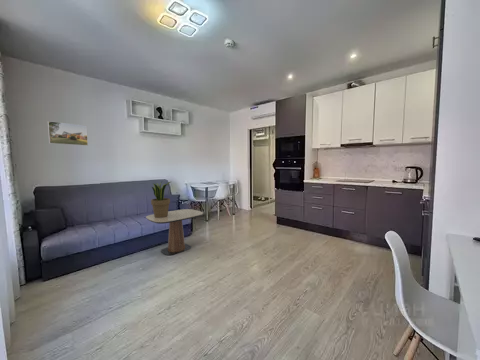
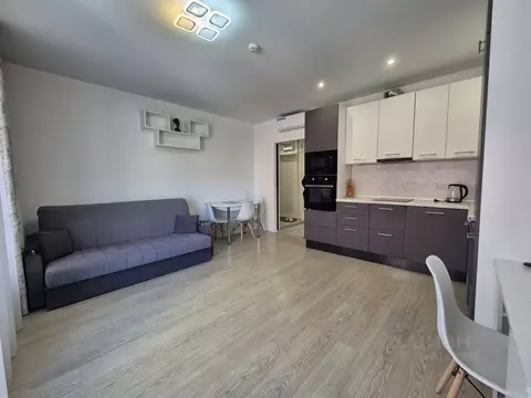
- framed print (68, 134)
- side table (176, 231)
- potted plant (162, 198)
